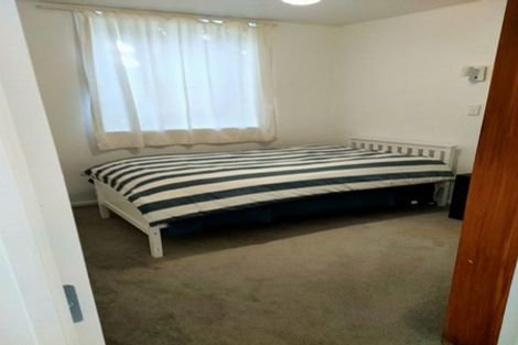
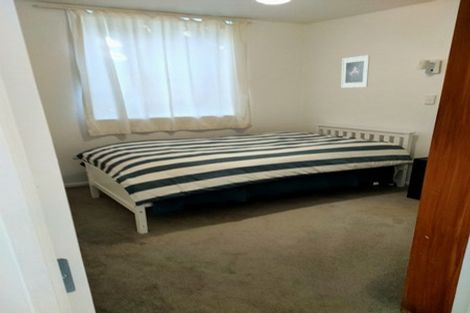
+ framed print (354, 72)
